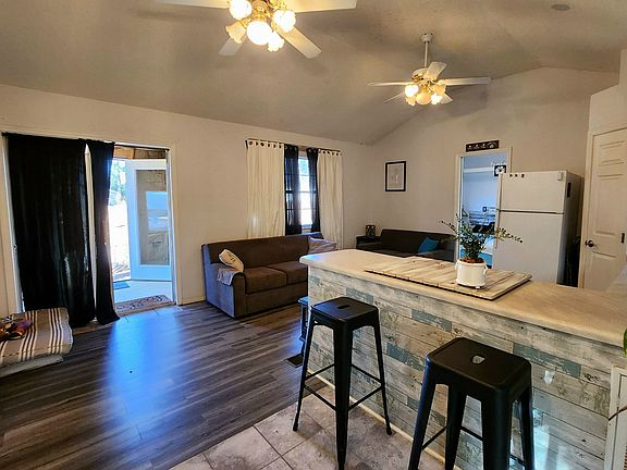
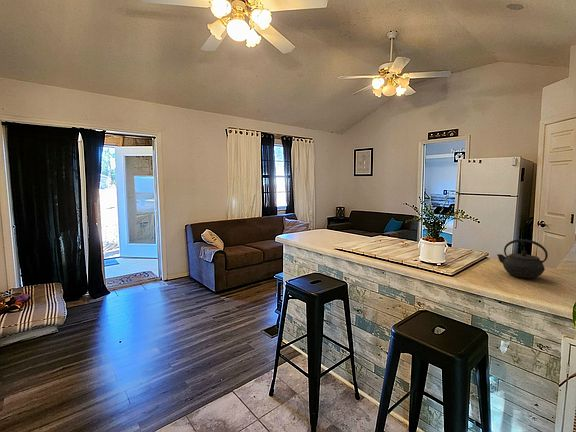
+ kettle (520, 257)
